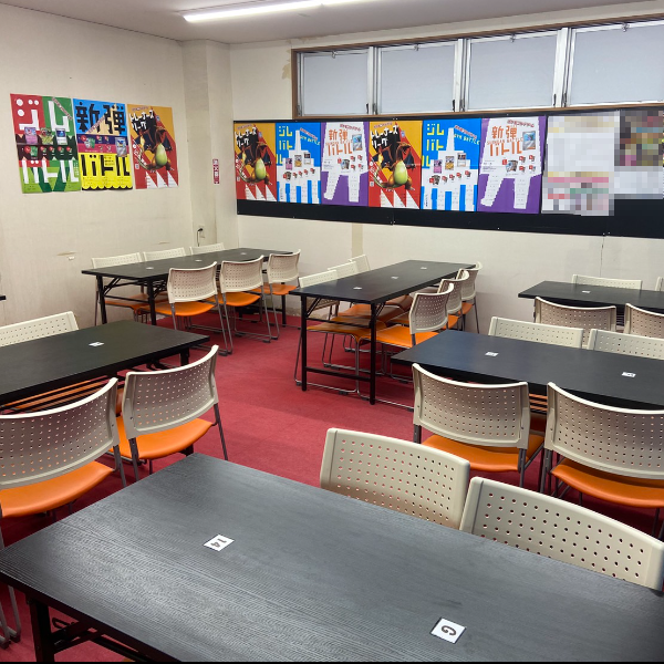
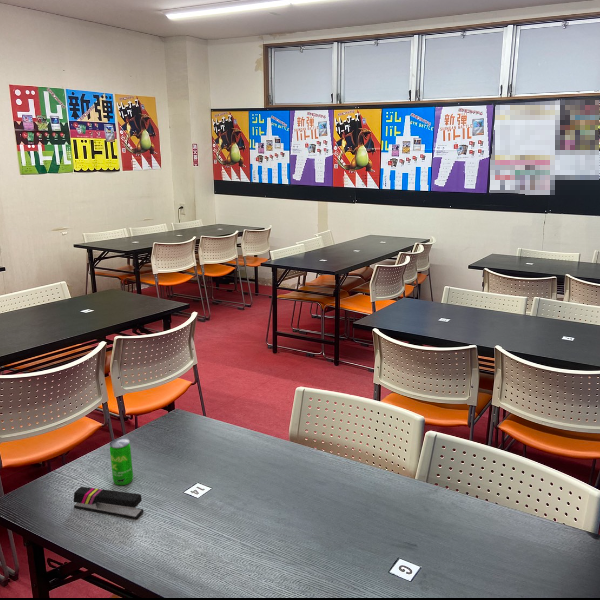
+ stapler (107, 500)
+ beverage can (121, 461)
